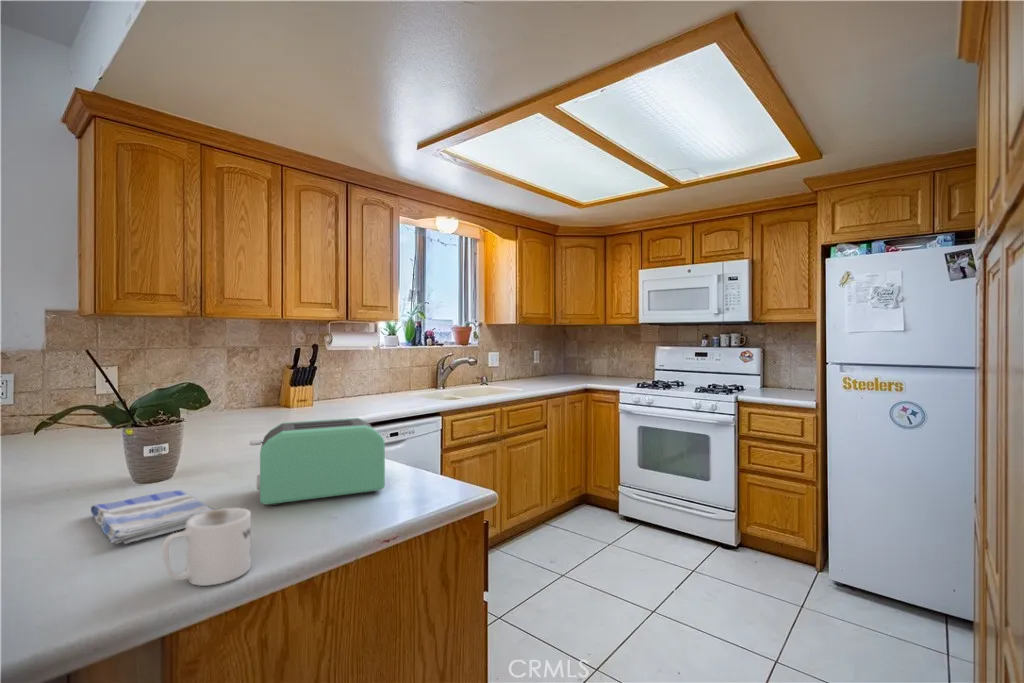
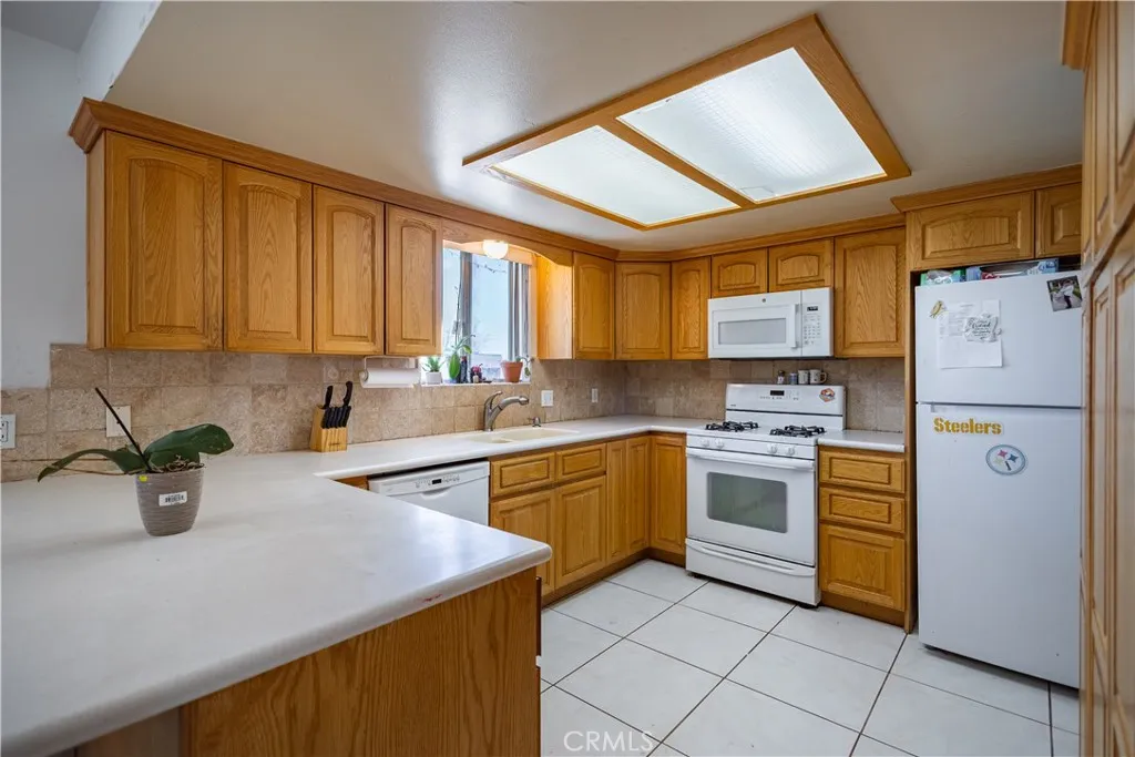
- mug (208, 547)
- dish towel (153, 512)
- toaster (323, 457)
